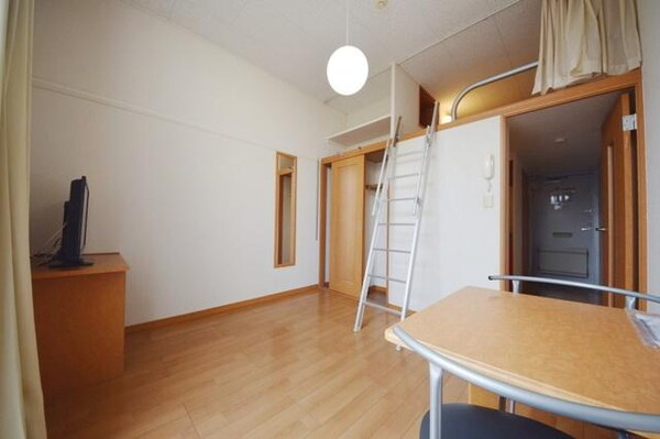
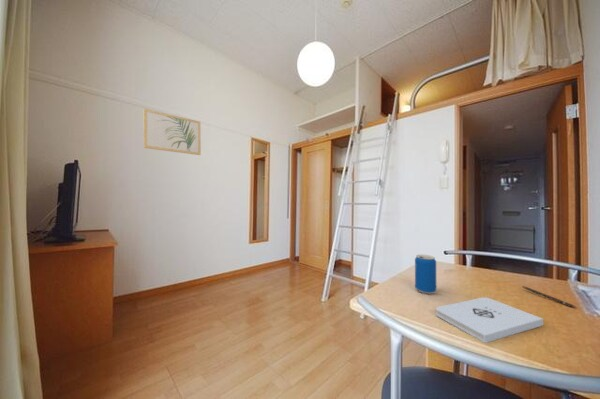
+ pen (547, 296)
+ wall art (174, 133)
+ beverage can (425, 273)
+ notepad (485, 316)
